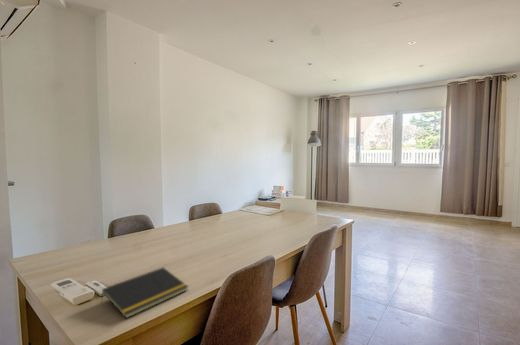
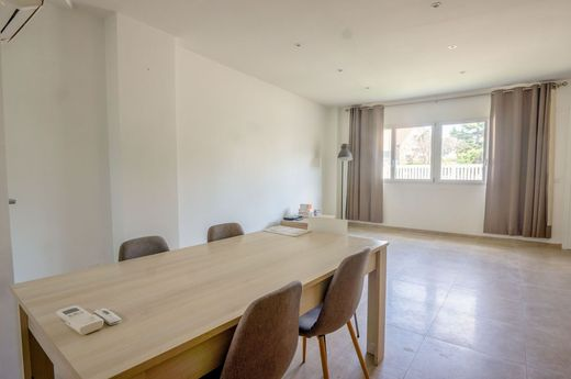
- notepad (147, 289)
